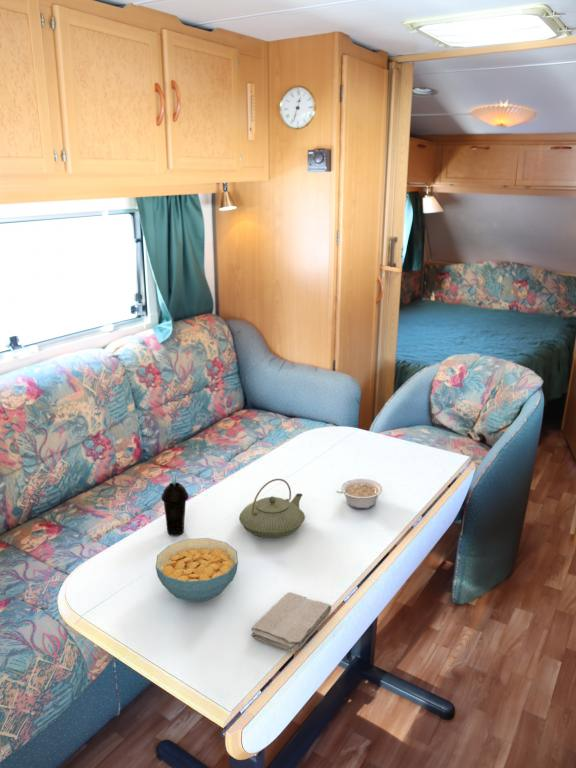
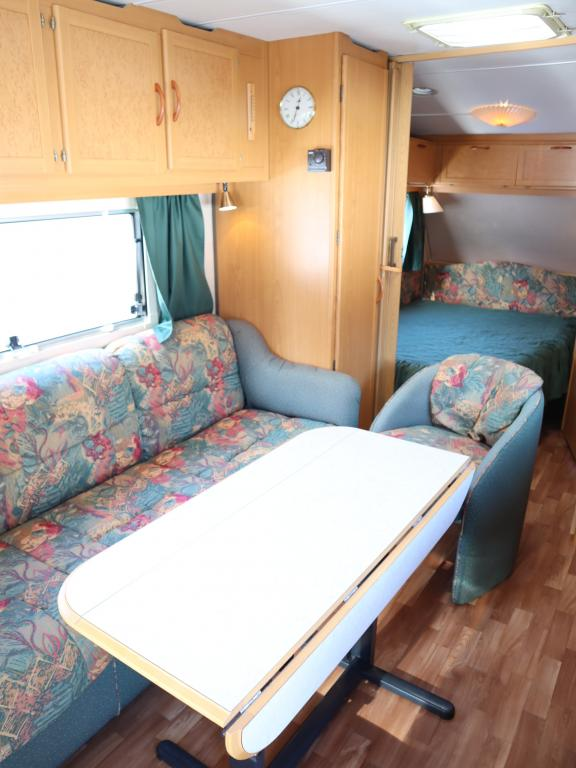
- washcloth (291, 619)
- legume (360, 494)
- cup (175, 502)
- teapot (275, 502)
- cereal bowl (197, 576)
